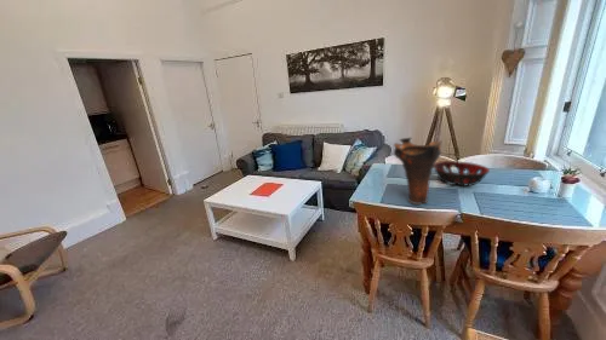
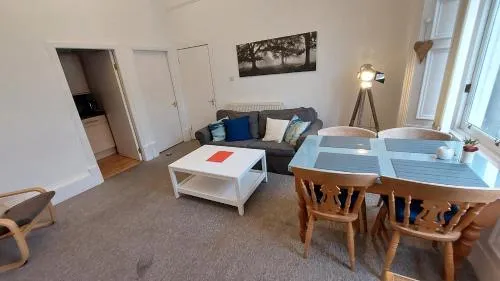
- decorative bowl (459, 173)
- vase (416, 171)
